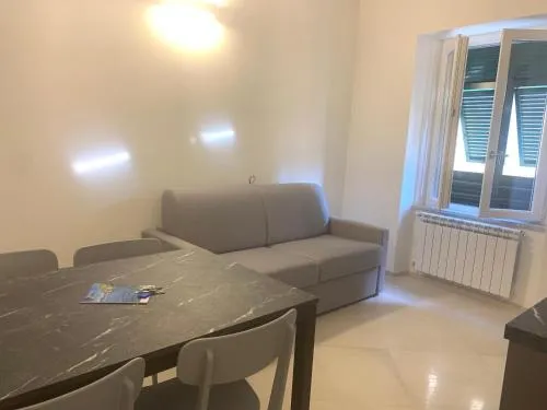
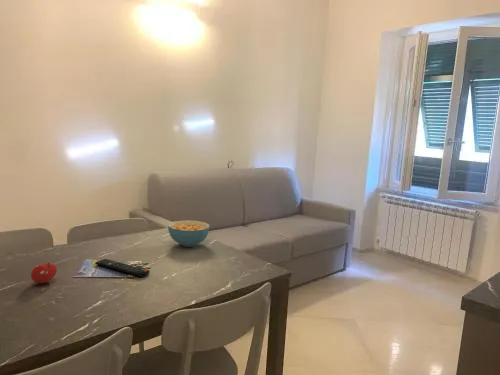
+ fruit (44, 272)
+ cereal bowl (188, 235)
+ remote control (122, 268)
